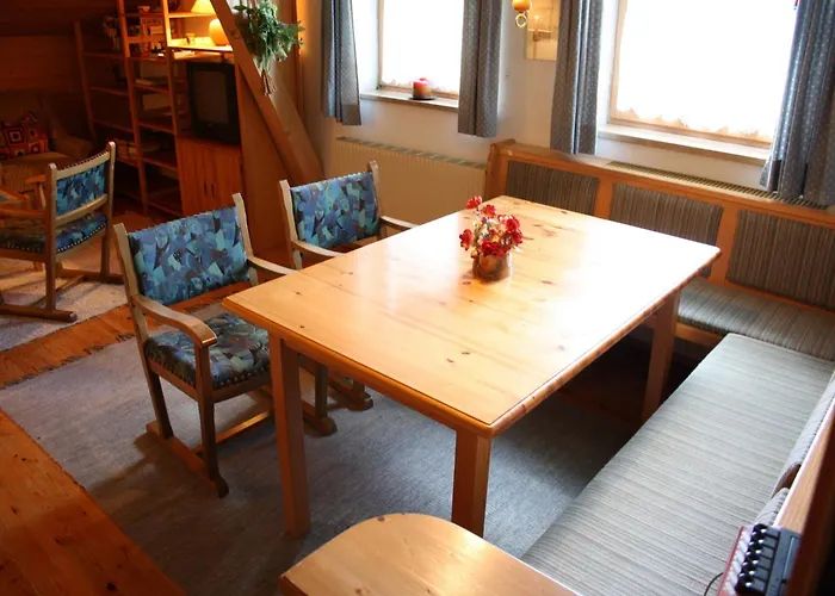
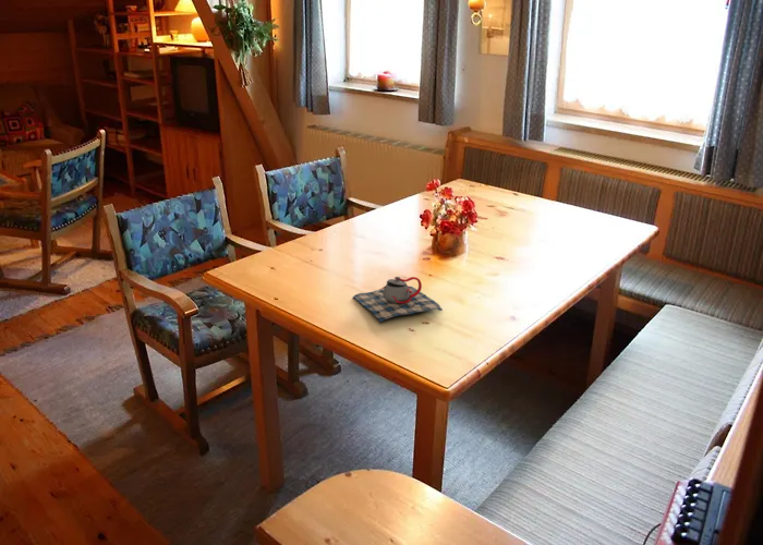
+ teapot (396, 290)
